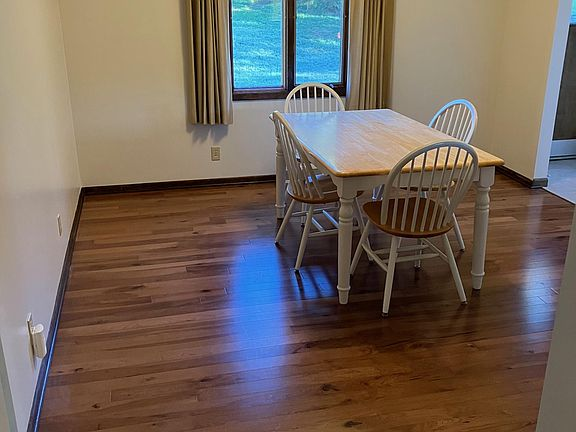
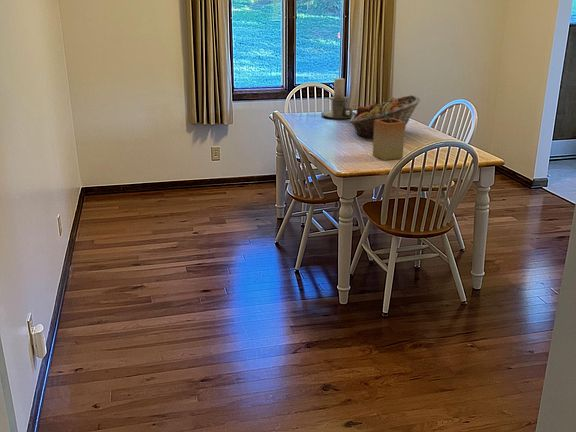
+ potted plant (389, 127)
+ fruit basket (383, 115)
+ candle holder (339, 97)
